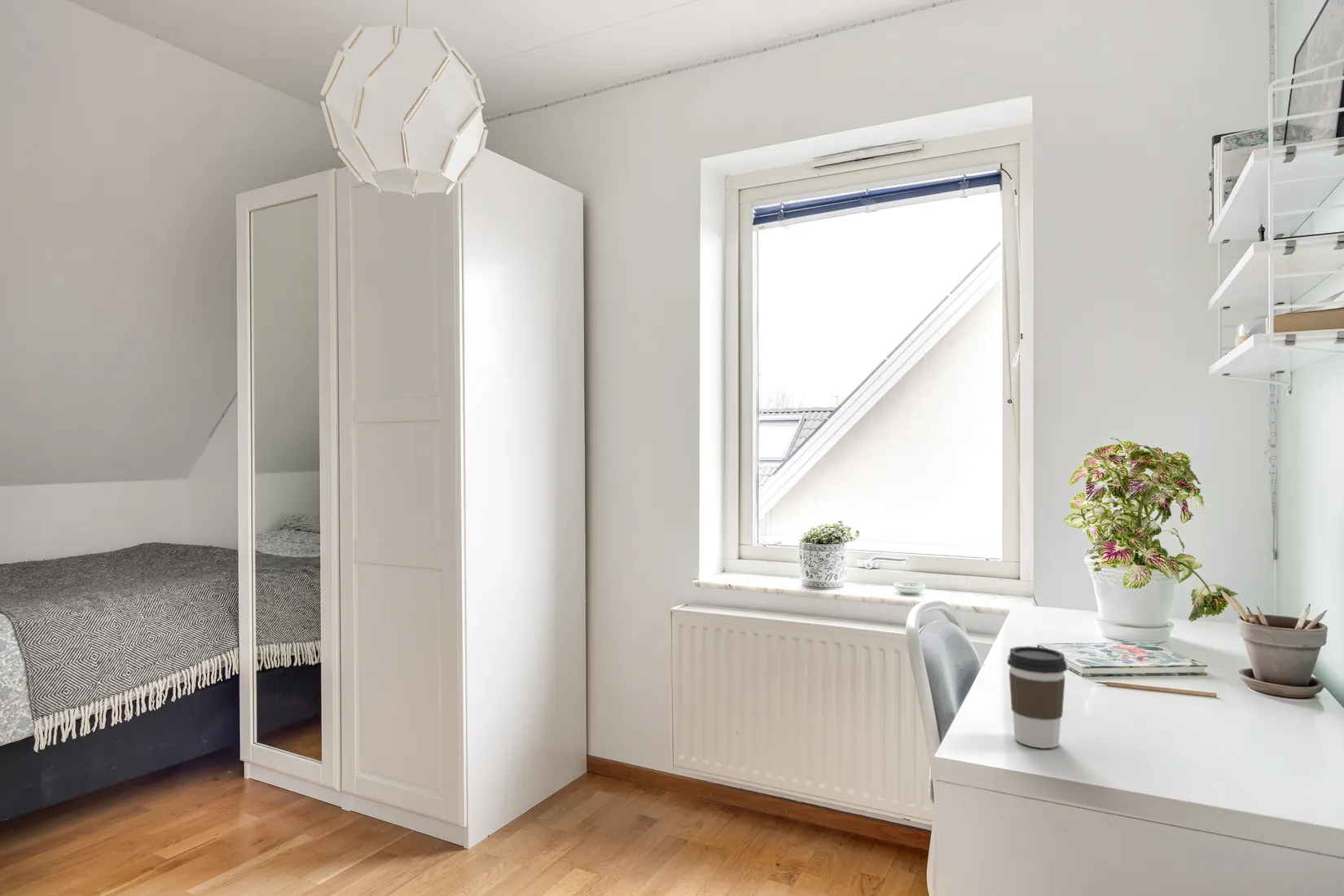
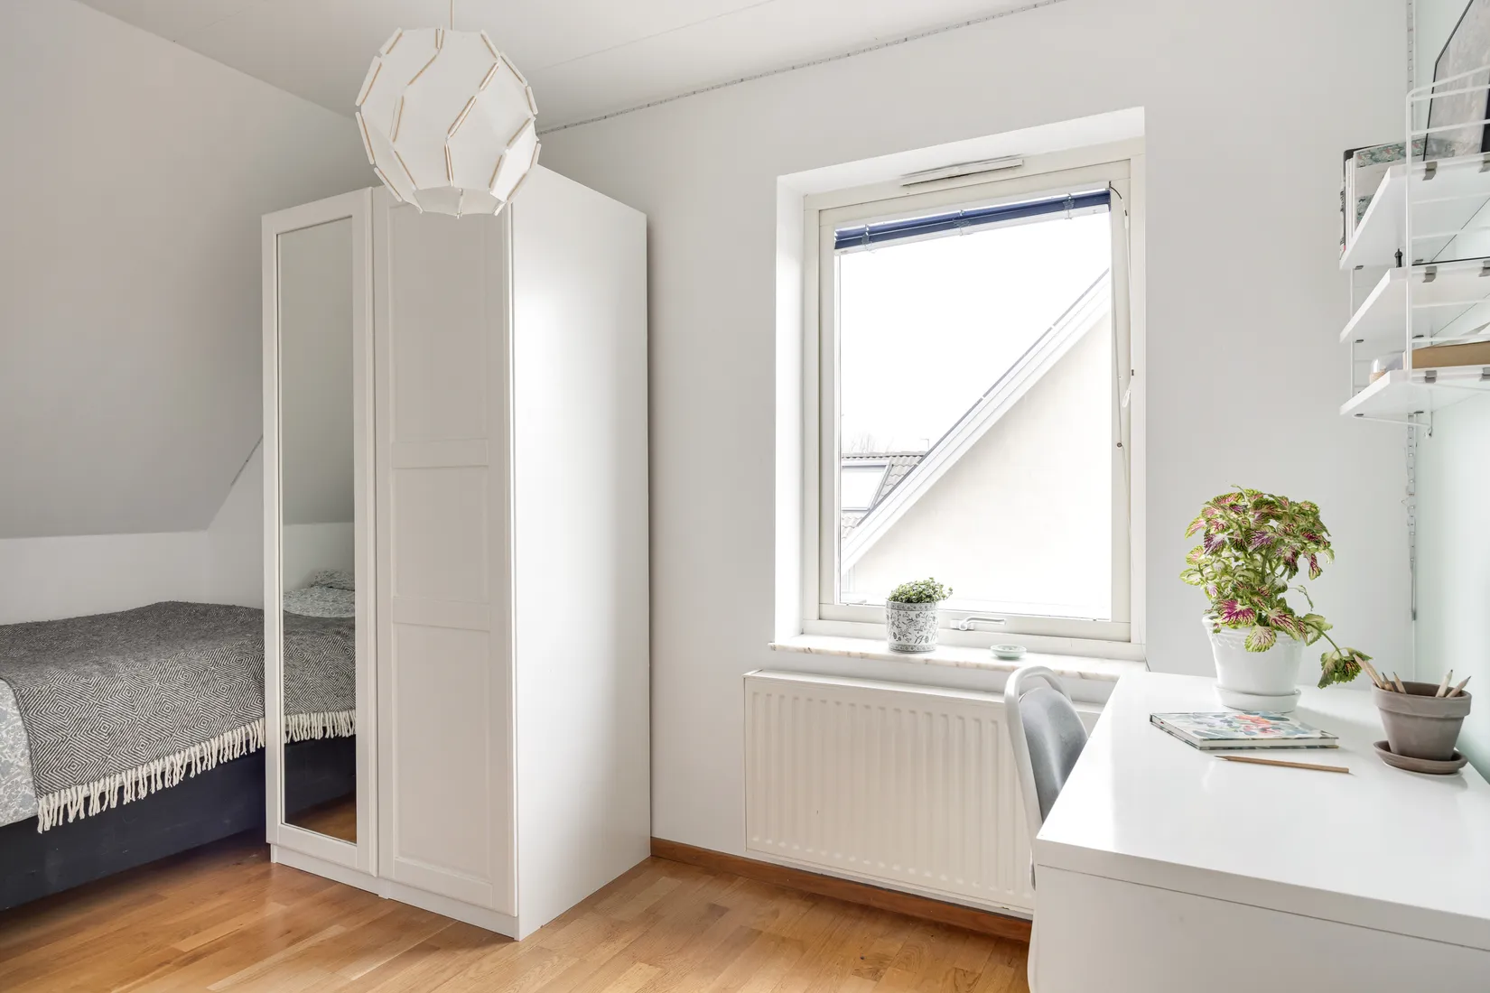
- coffee cup (1036, 696)
